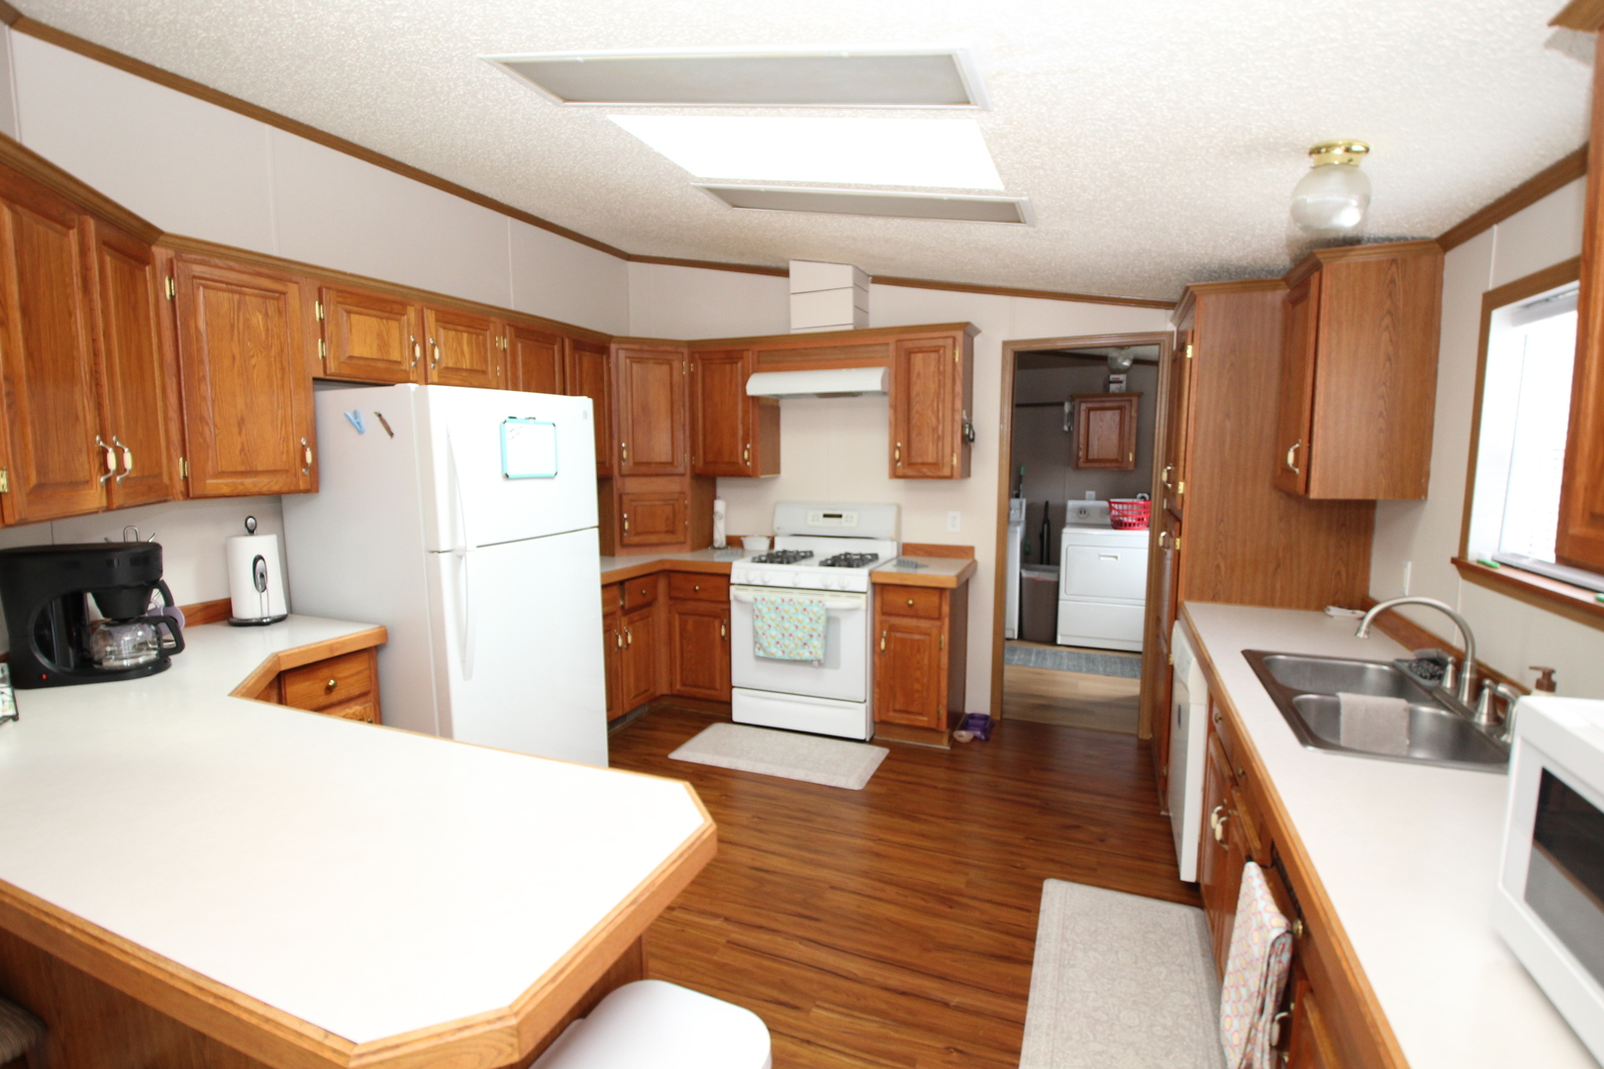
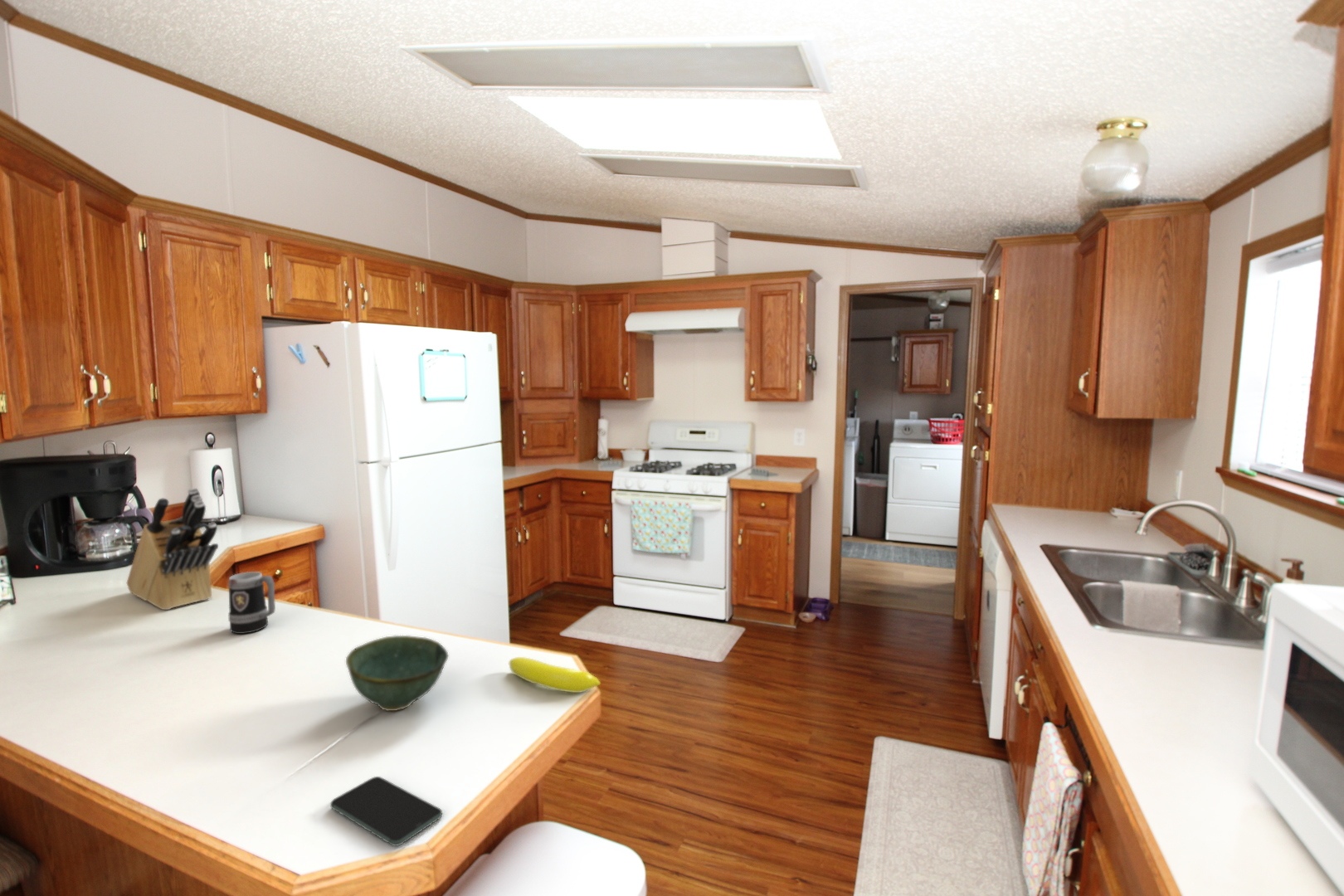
+ mug (253, 601)
+ smartphone (386, 808)
+ bowl (399, 678)
+ banana (550, 670)
+ knife block (171, 543)
